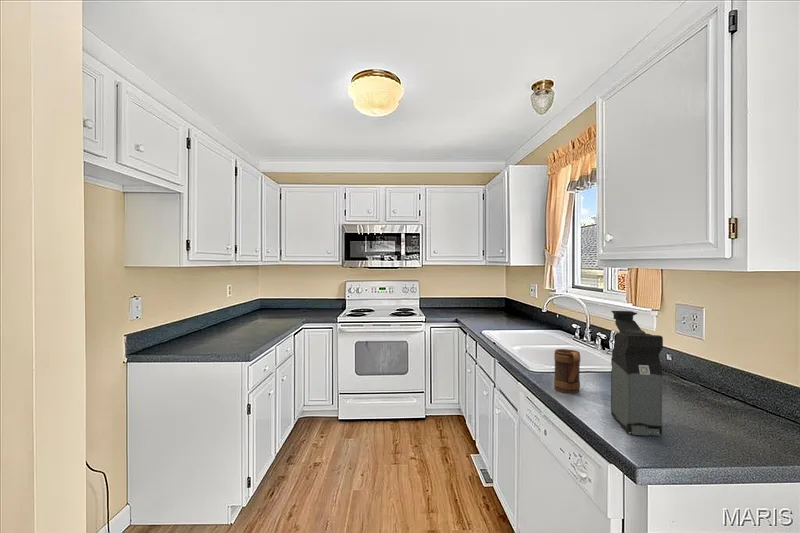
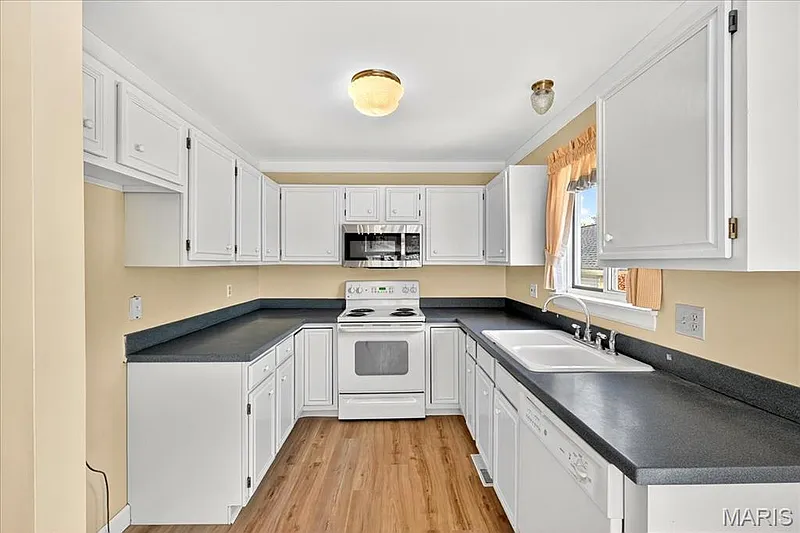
- coffee maker (633, 369)
- mug (569, 370)
